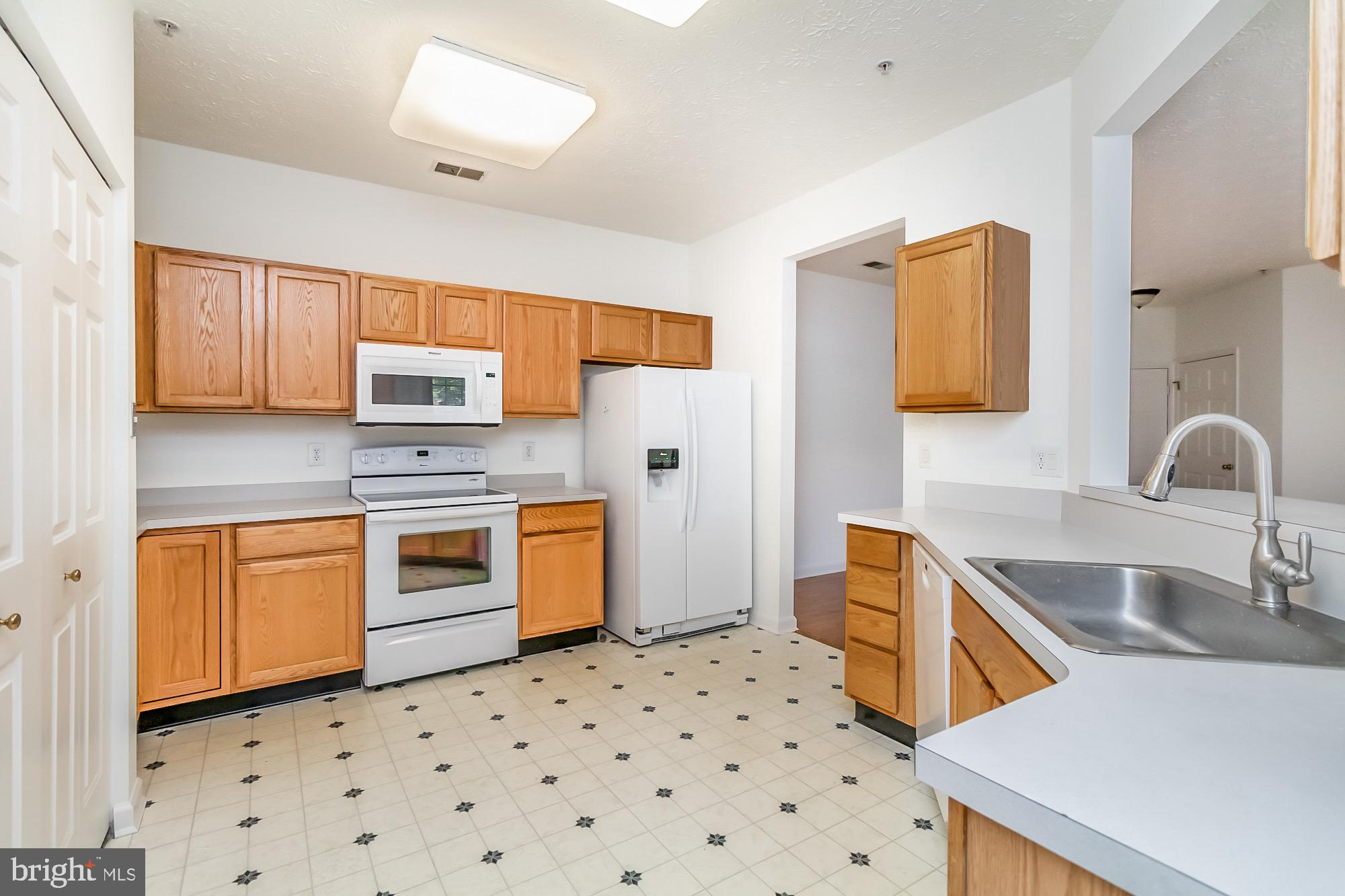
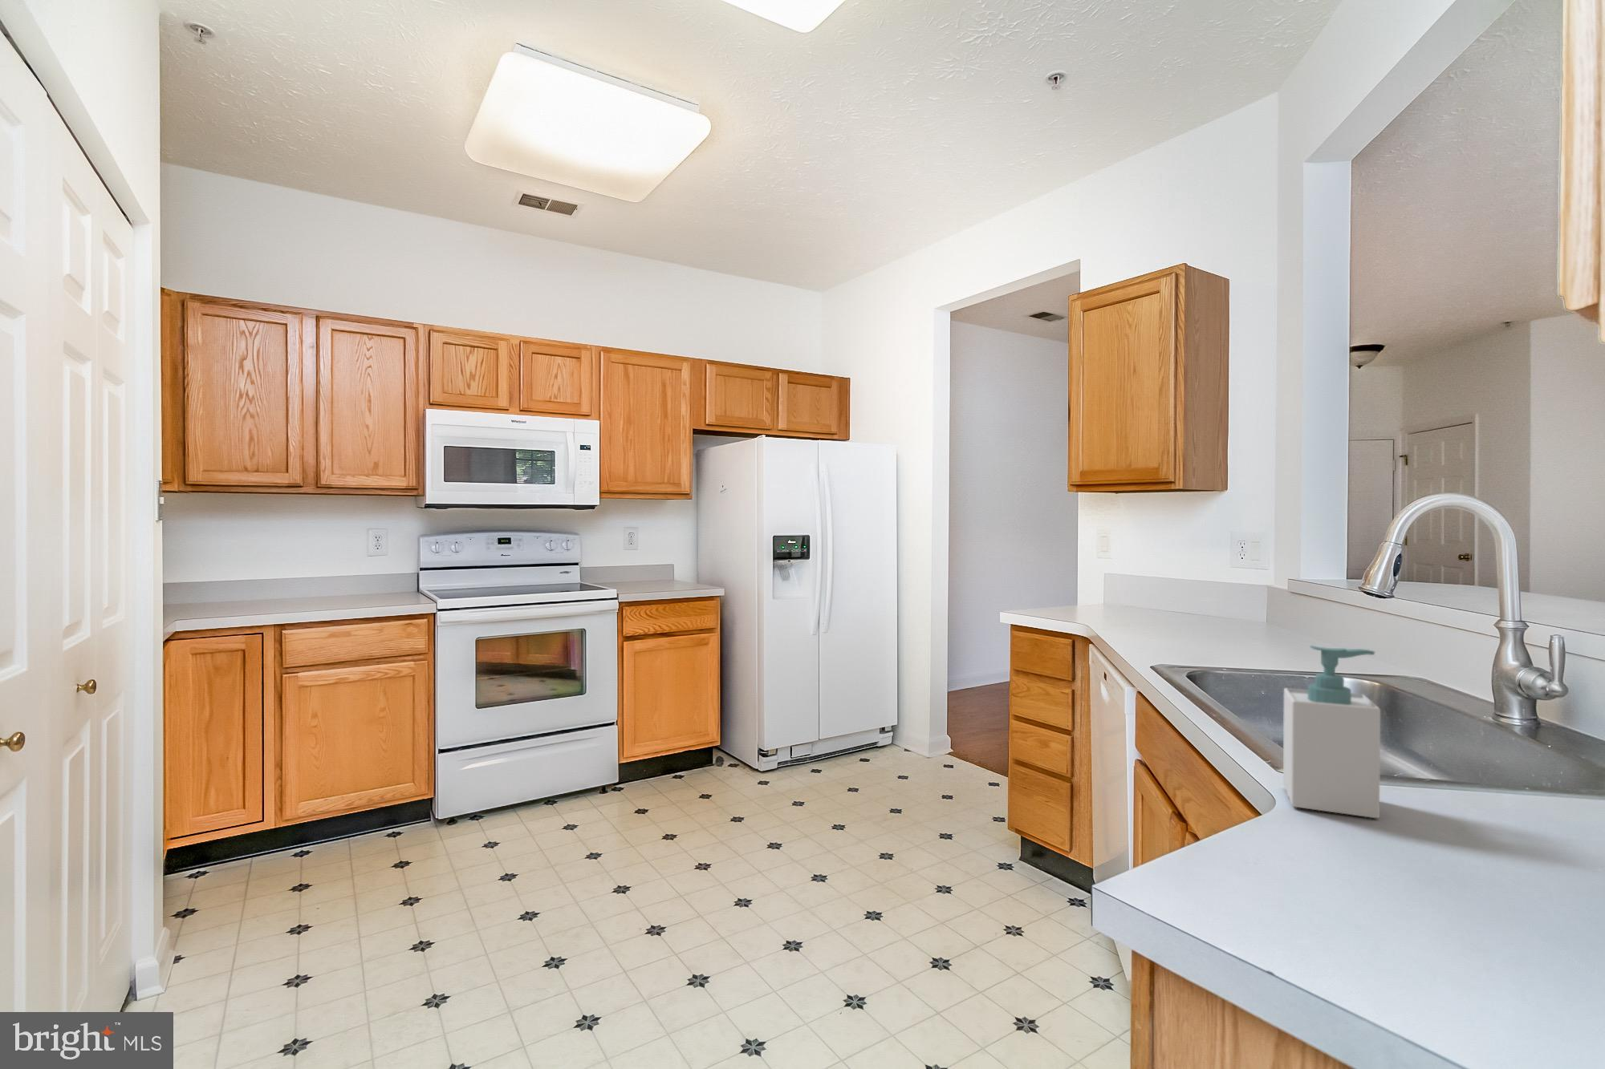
+ soap bottle (1329, 724)
